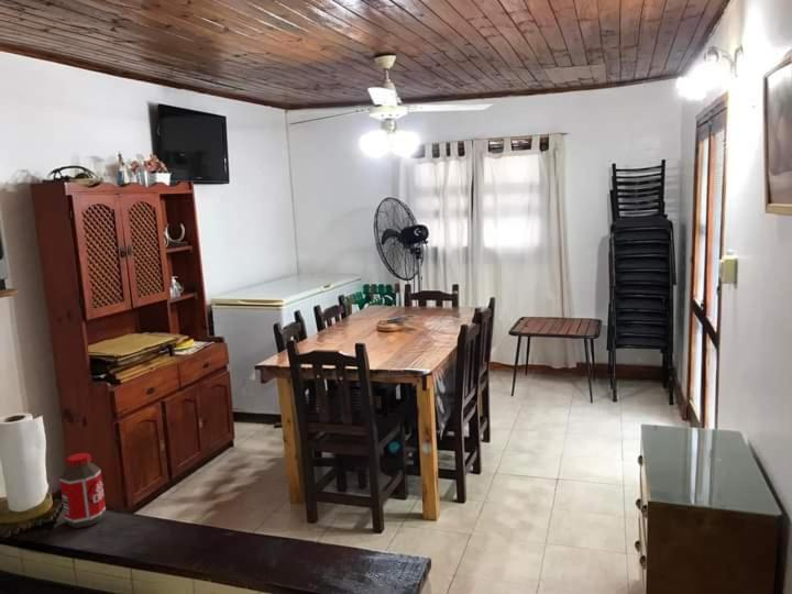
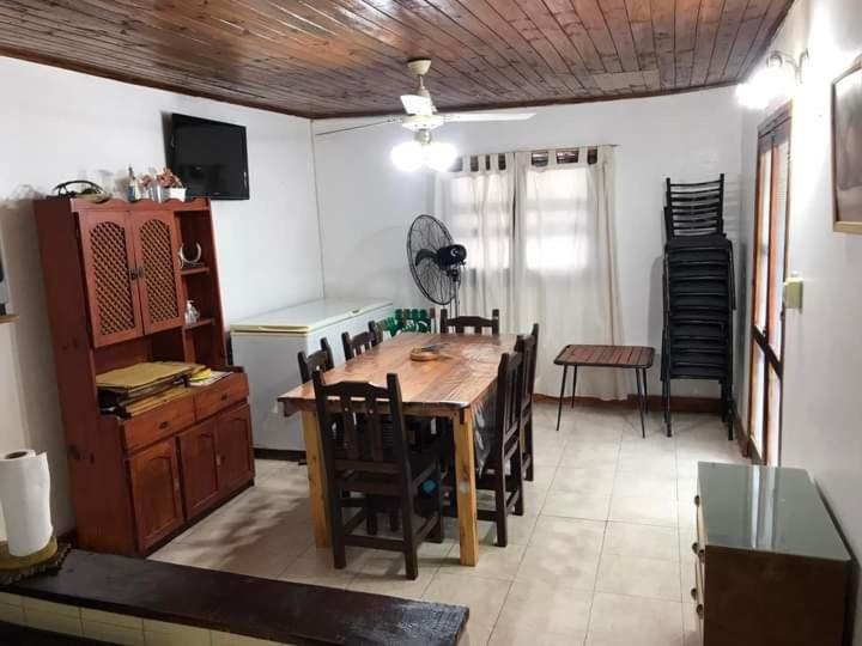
- bottle (81, 488)
